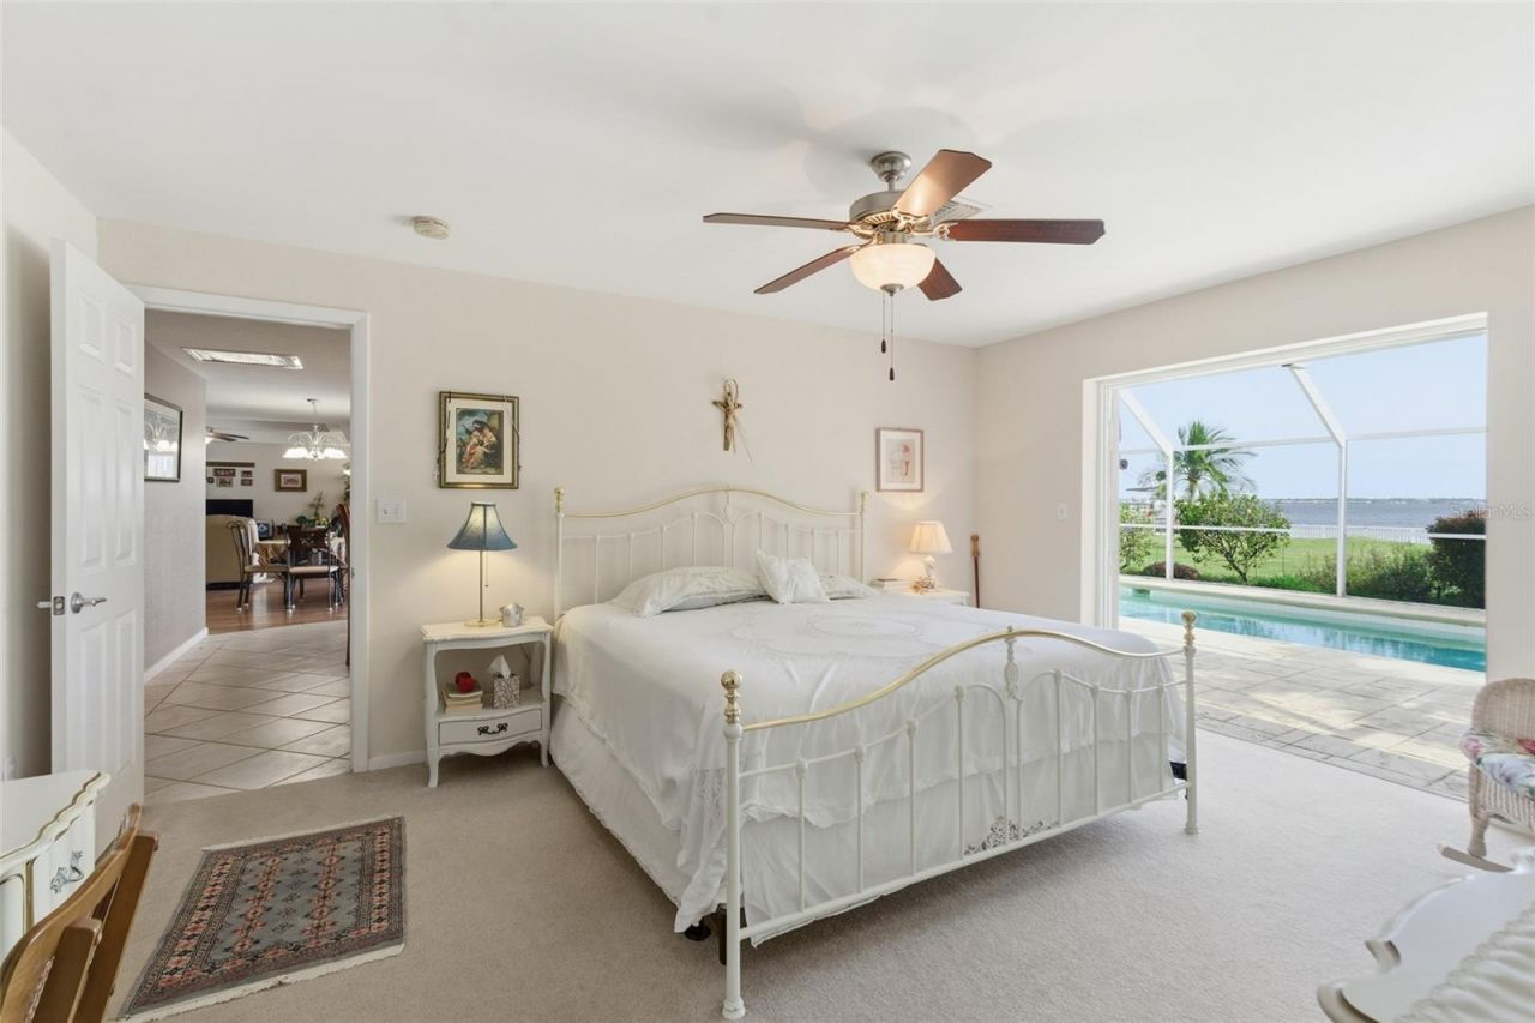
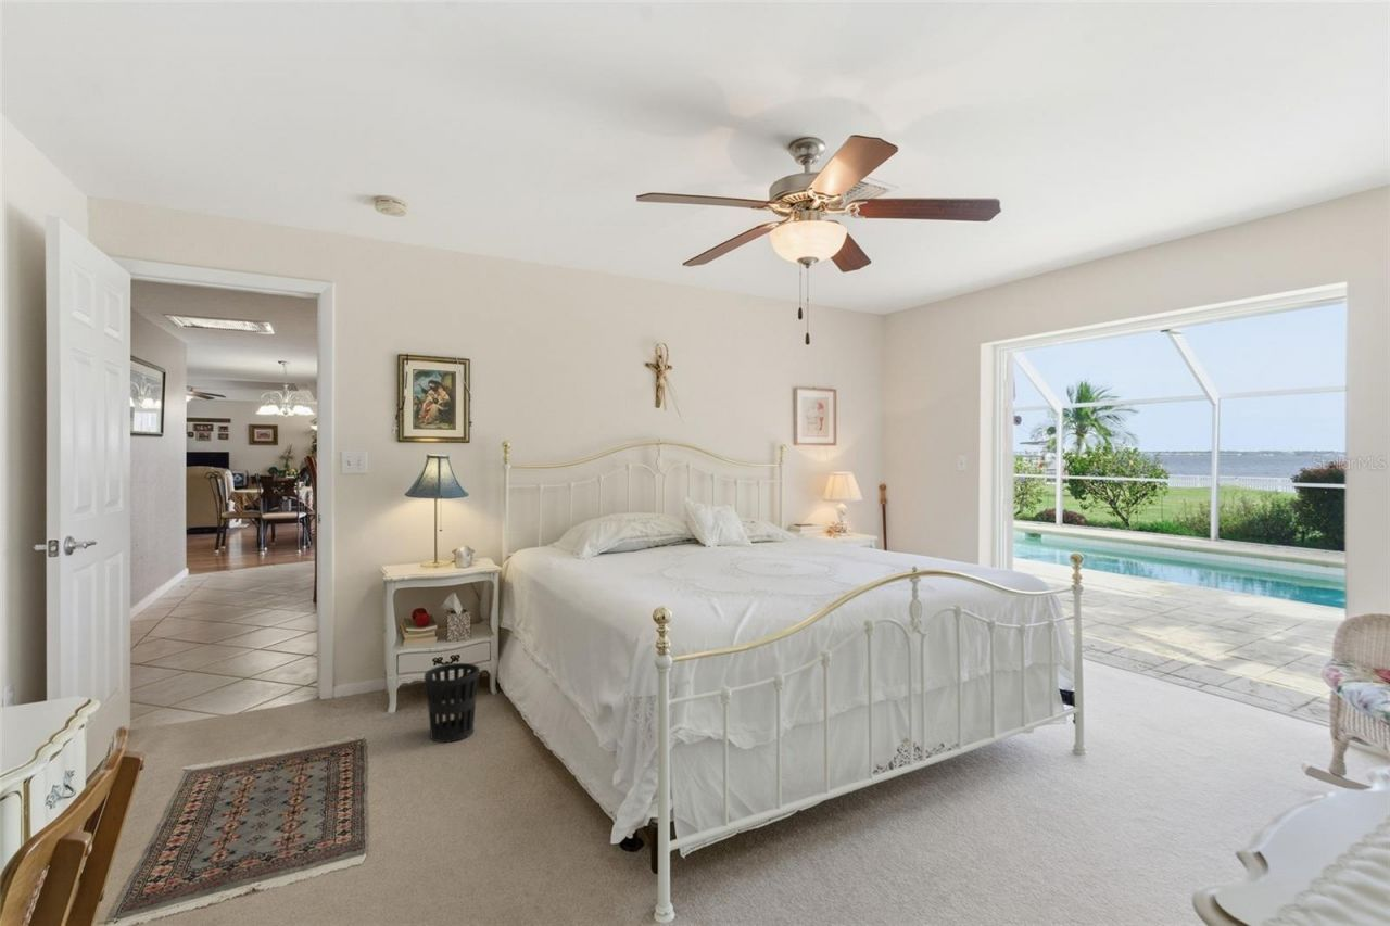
+ wastebasket (452, 703)
